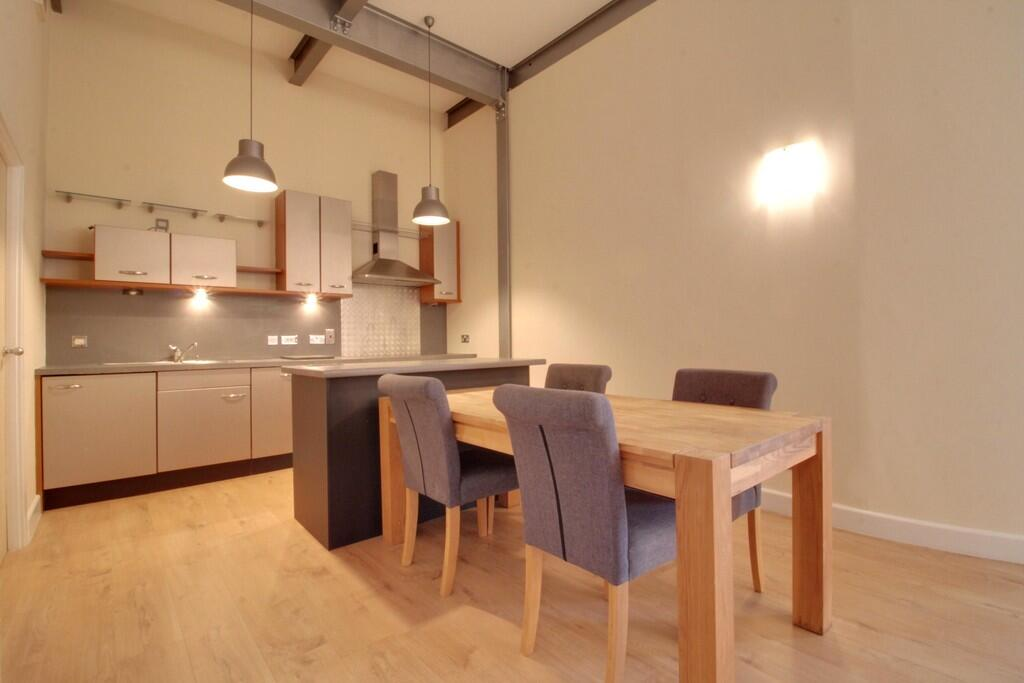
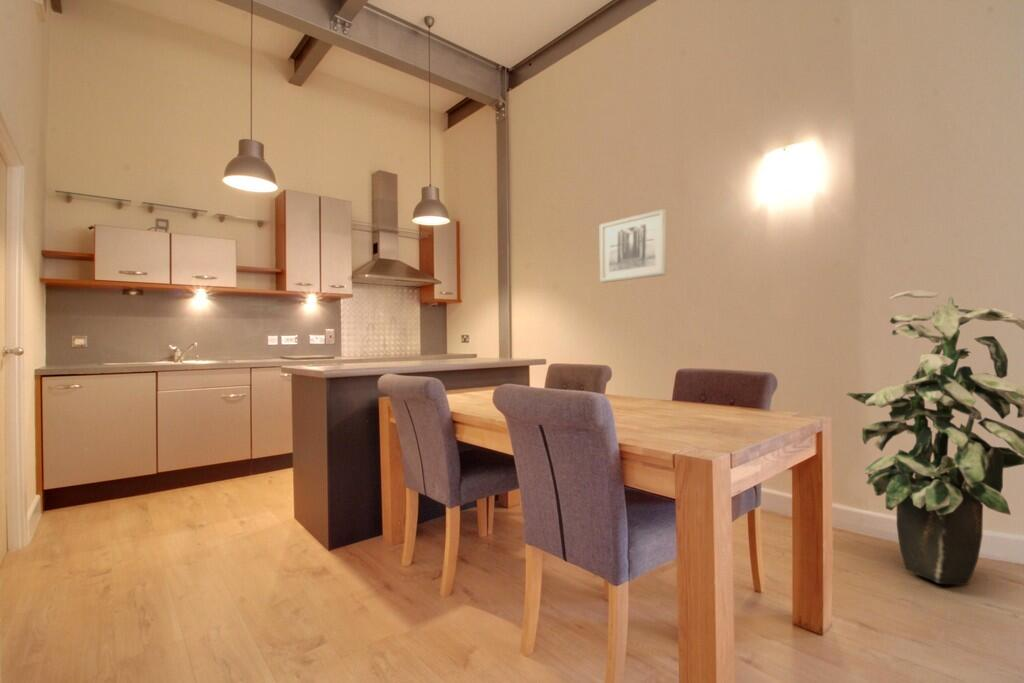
+ indoor plant (931, 431)
+ wall art (631, 248)
